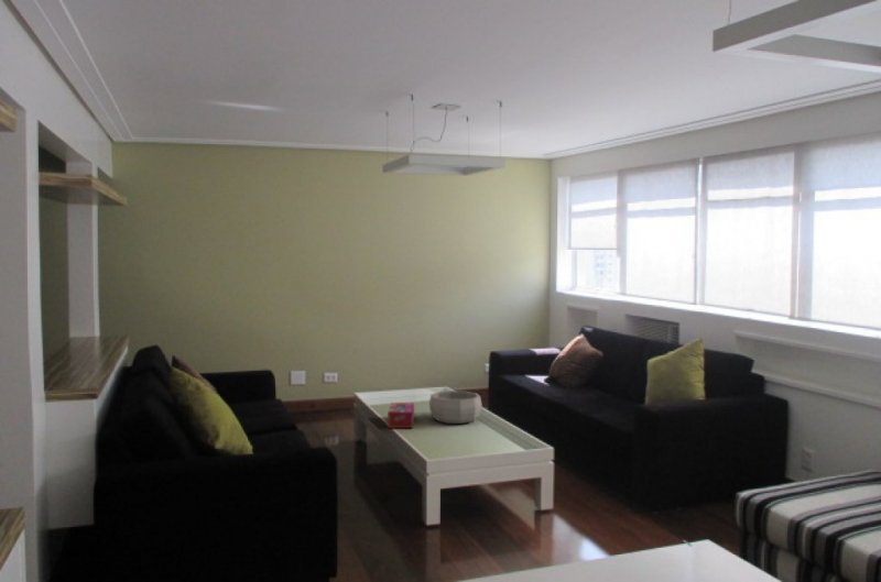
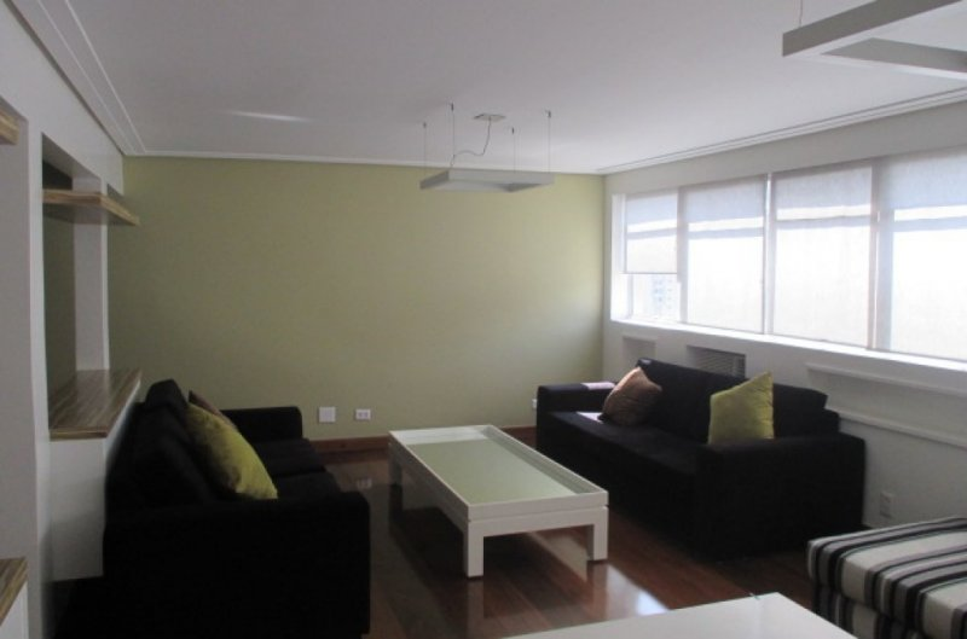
- decorative bowl (455, 407)
- tissue box (401, 415)
